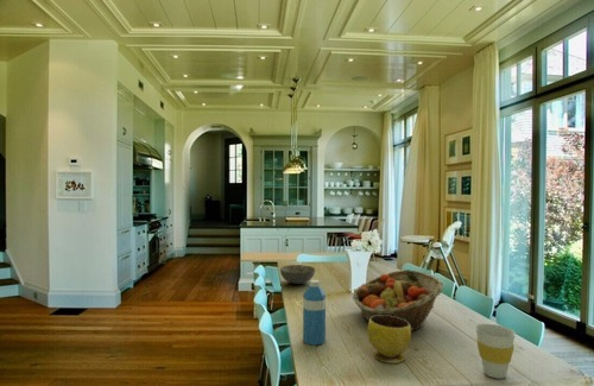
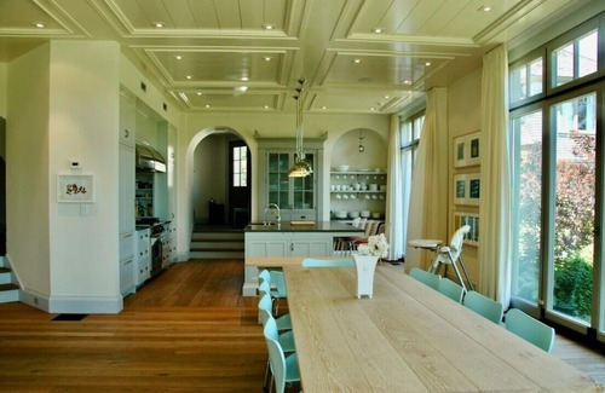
- fruit basket (396, 297)
- bowl (388, 337)
- bowl (297, 276)
- cup (494, 352)
- water bottle (314, 310)
